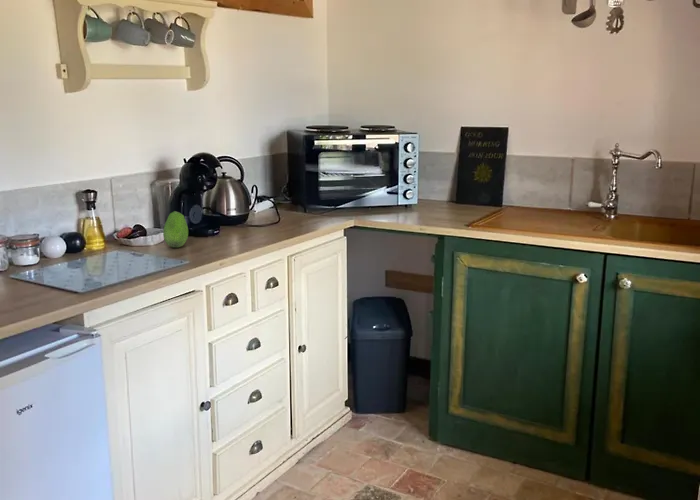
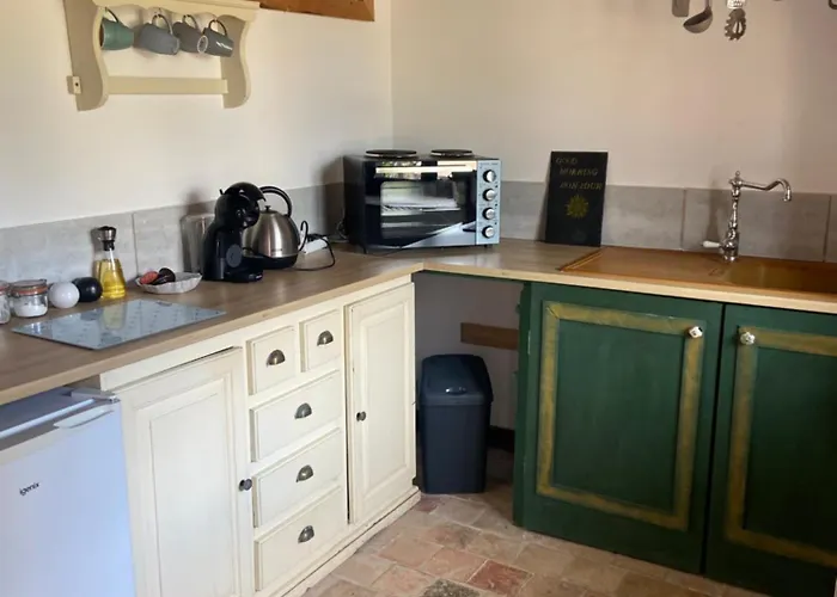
- fruit (175, 229)
